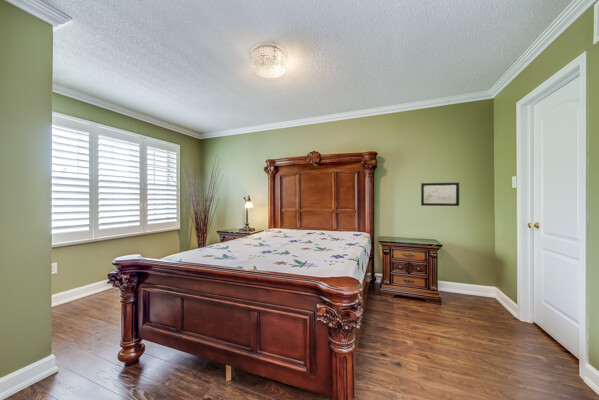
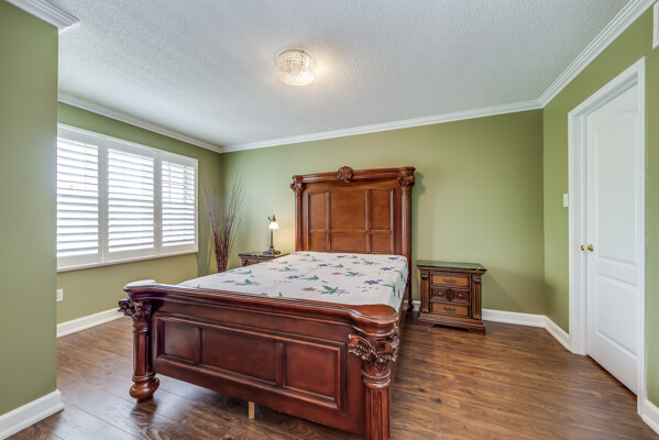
- wall art (439, 194)
